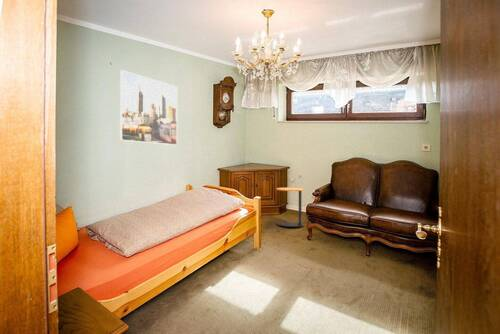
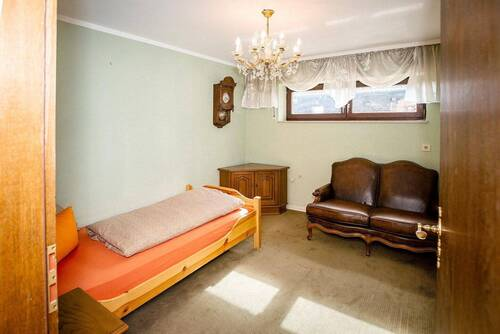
- side table (299, 206)
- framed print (151, 111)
